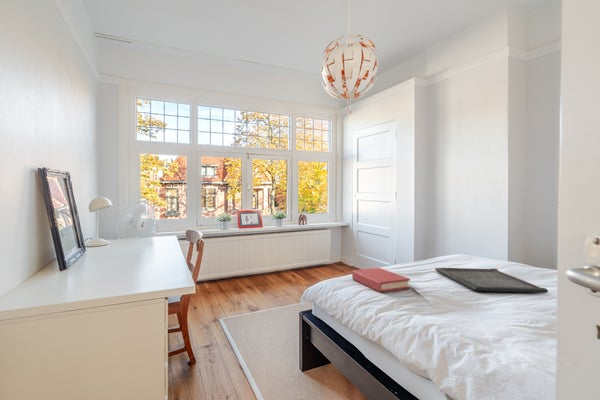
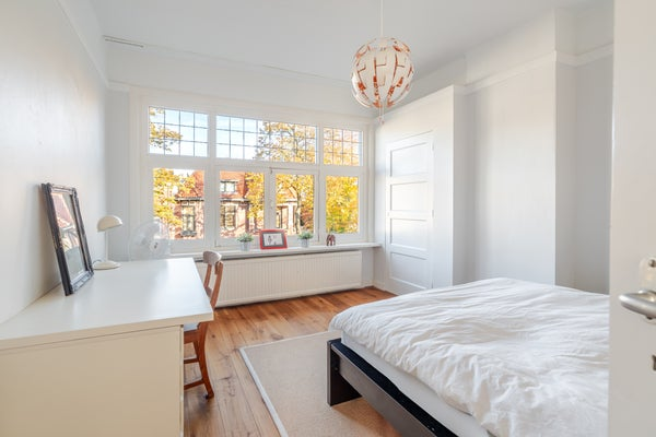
- hardback book (379, 278)
- serving tray (484, 278)
